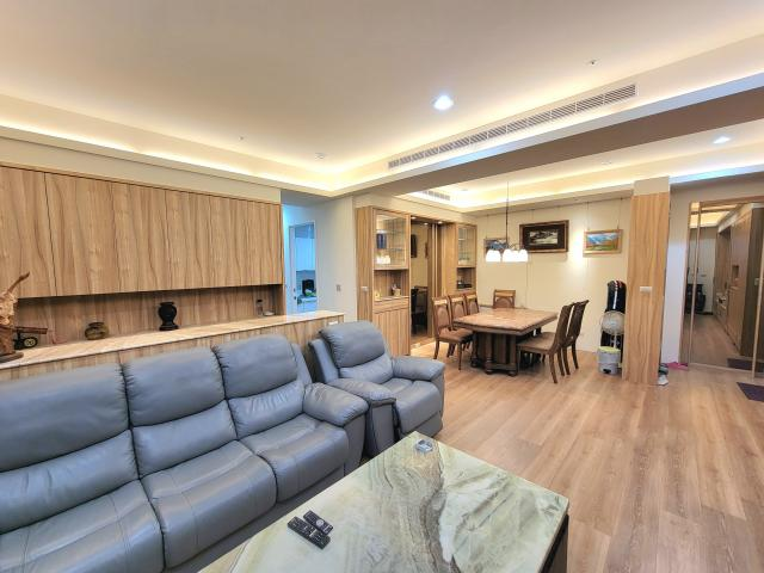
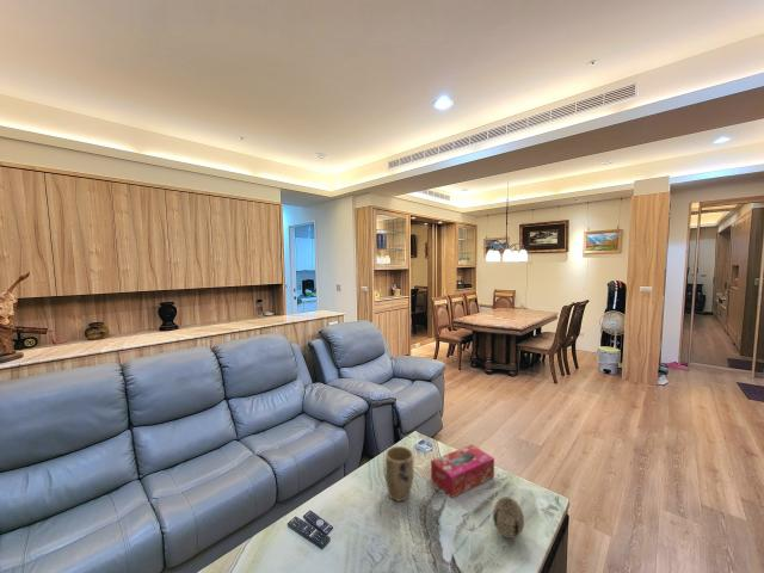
+ plant pot (399, 474)
+ decorative egg (507, 516)
+ tissue box (462, 468)
